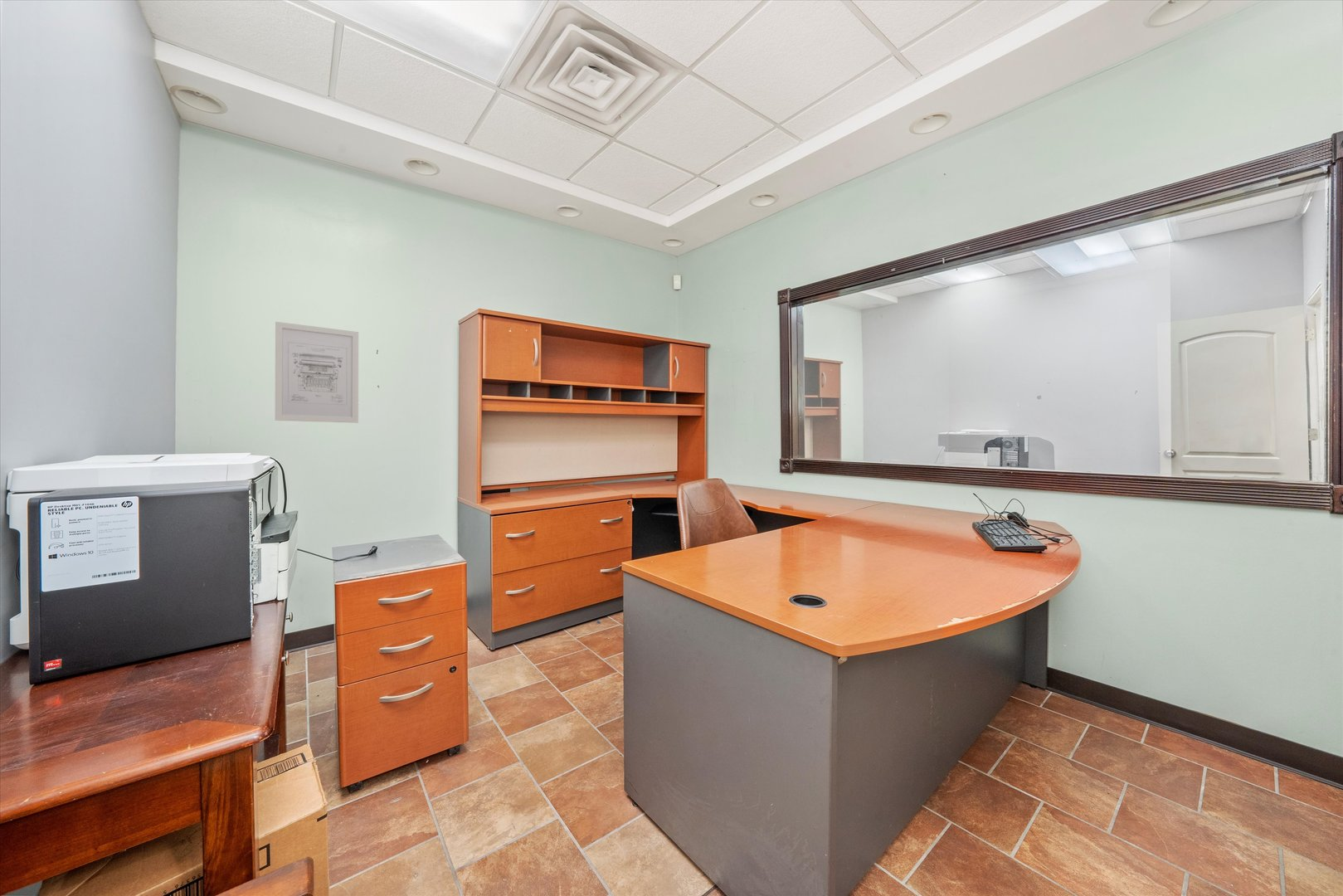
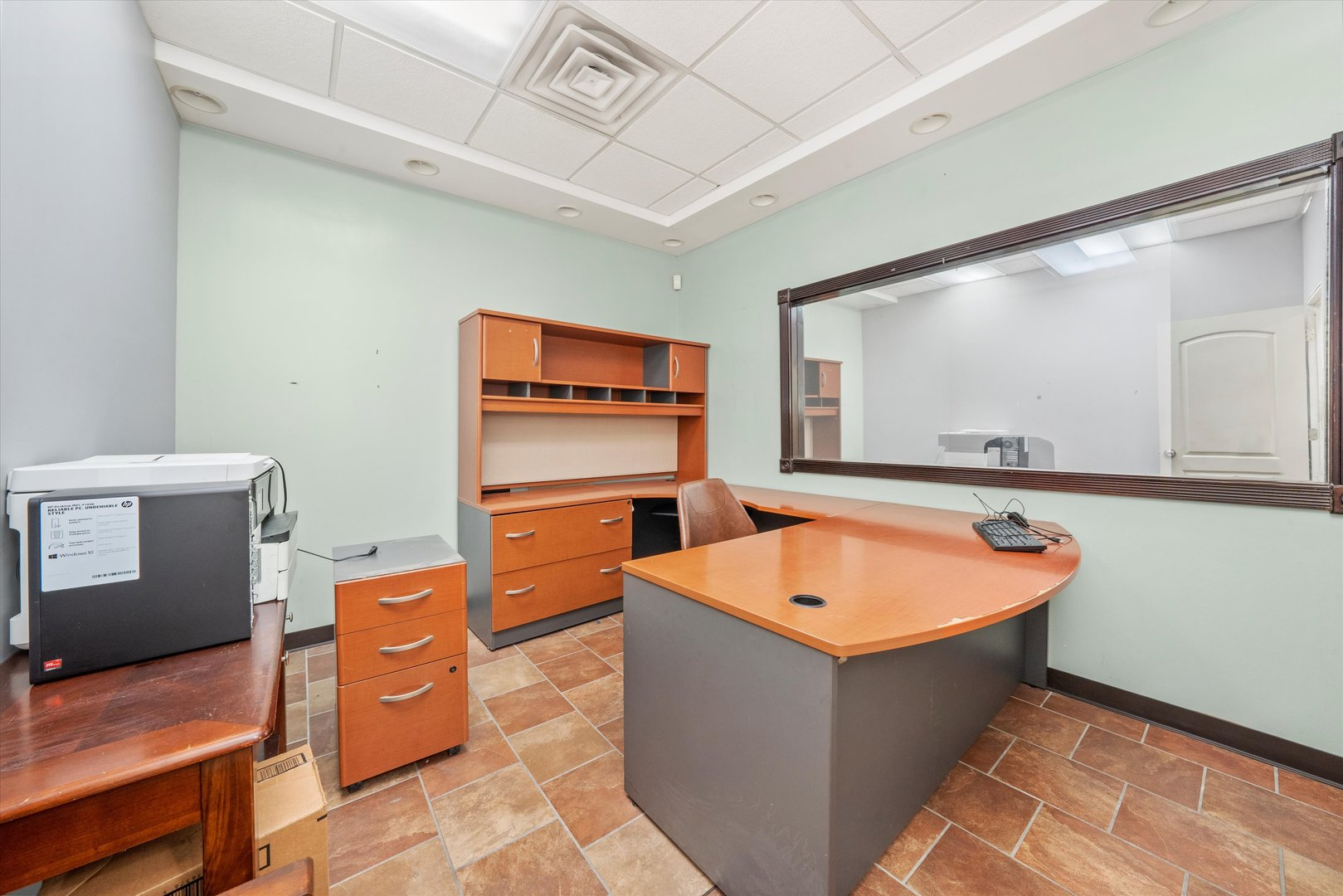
- wall art (318, 374)
